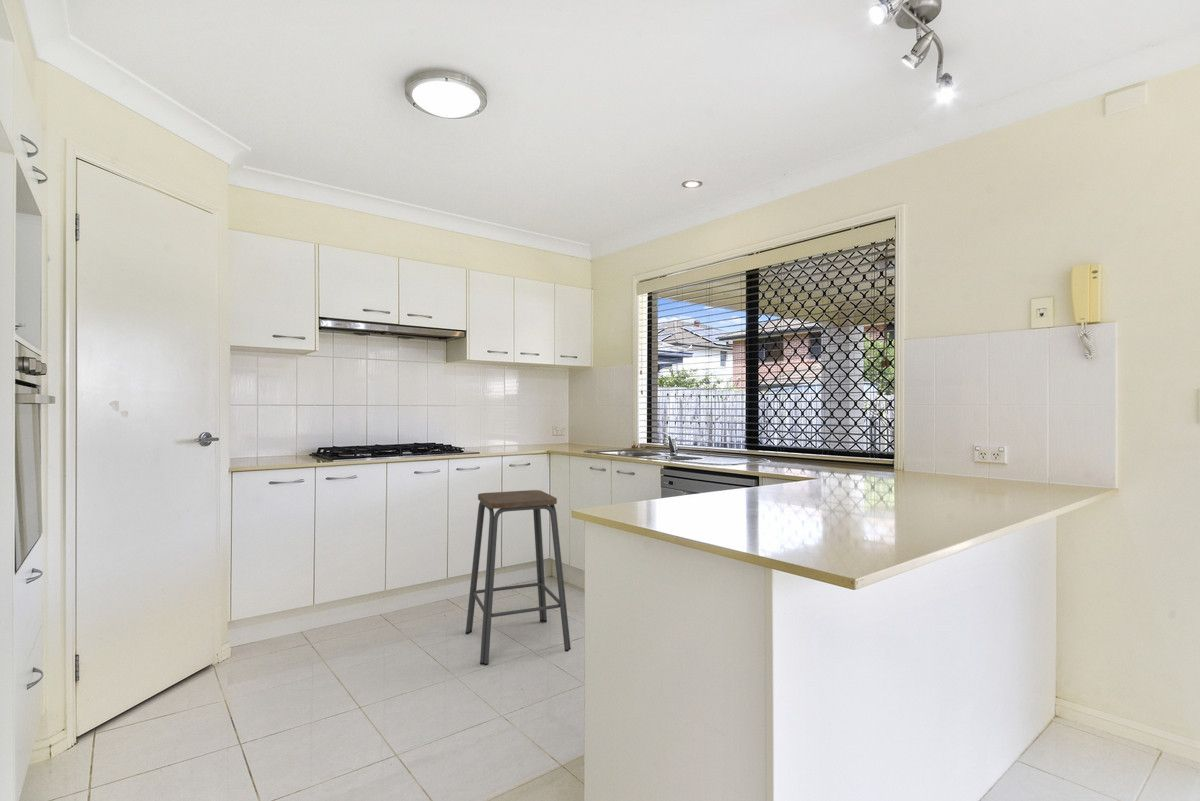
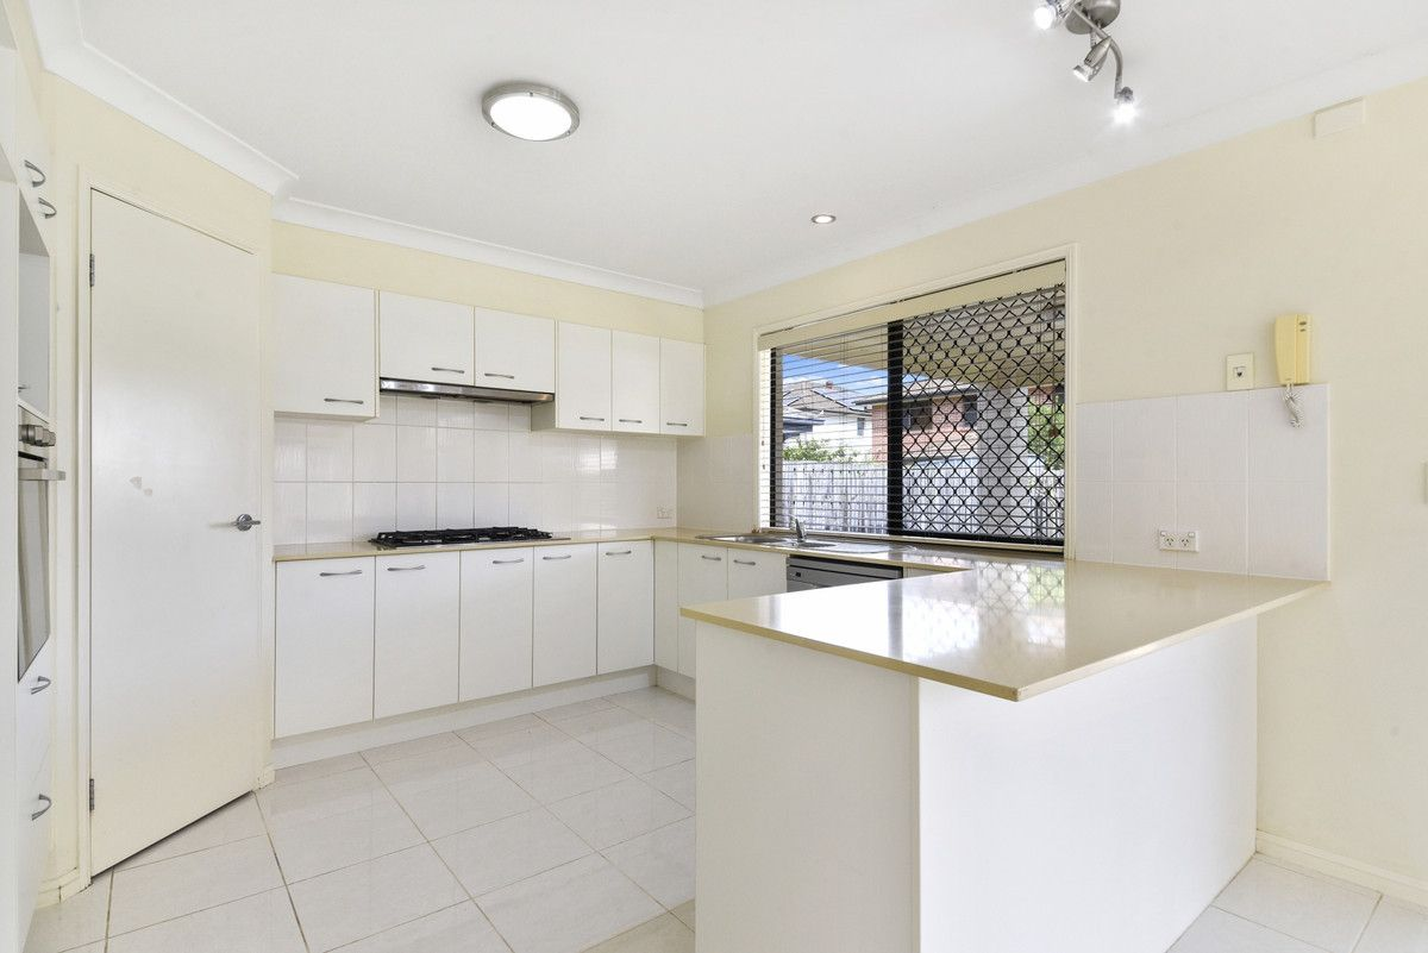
- bar stool (516, 585)
